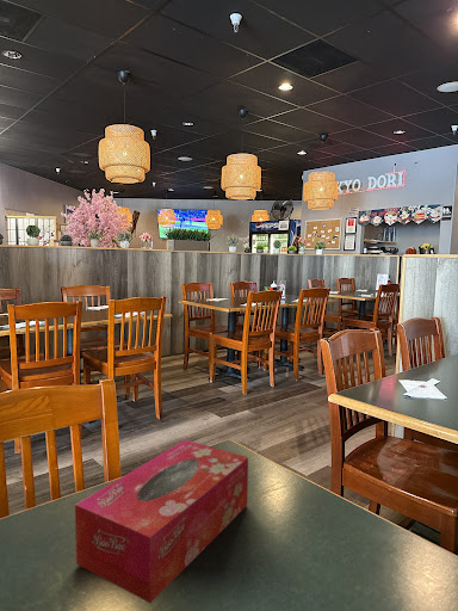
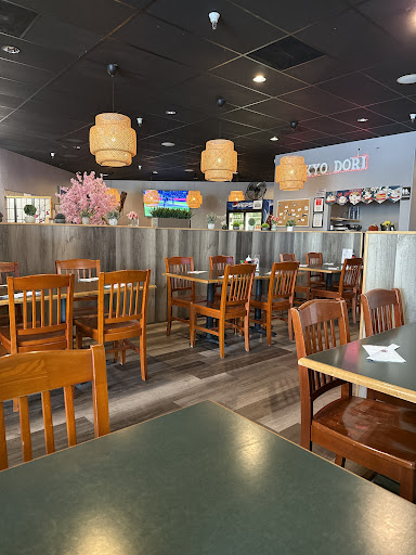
- tissue box (171, 505)
